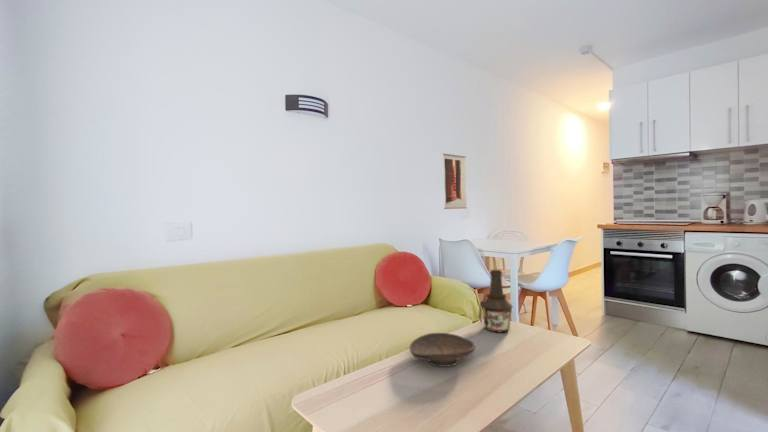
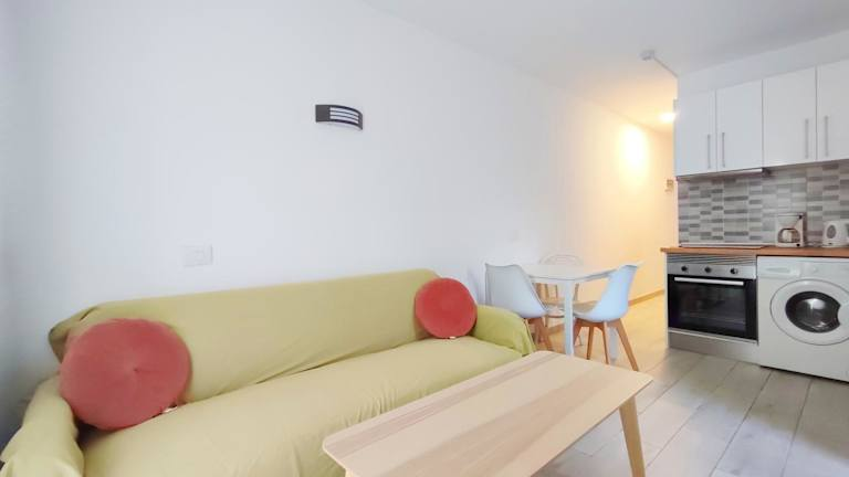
- wall art (455, 181)
- decorative bowl (442, 351)
- bottle (494, 299)
